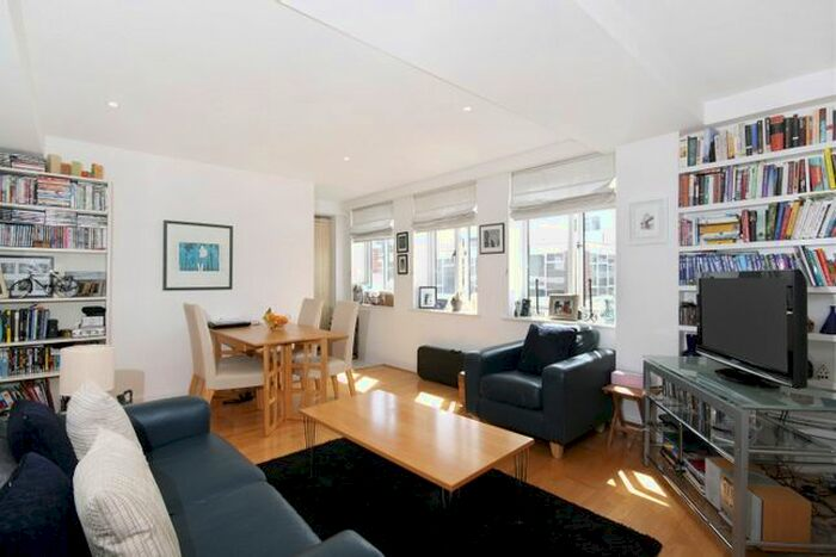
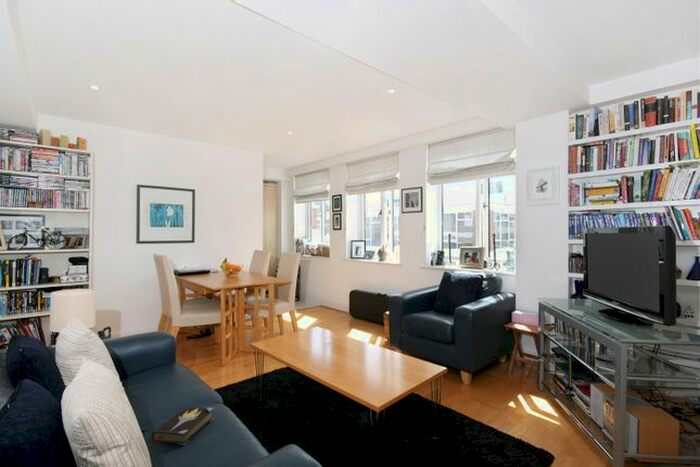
+ hardback book (184, 423)
